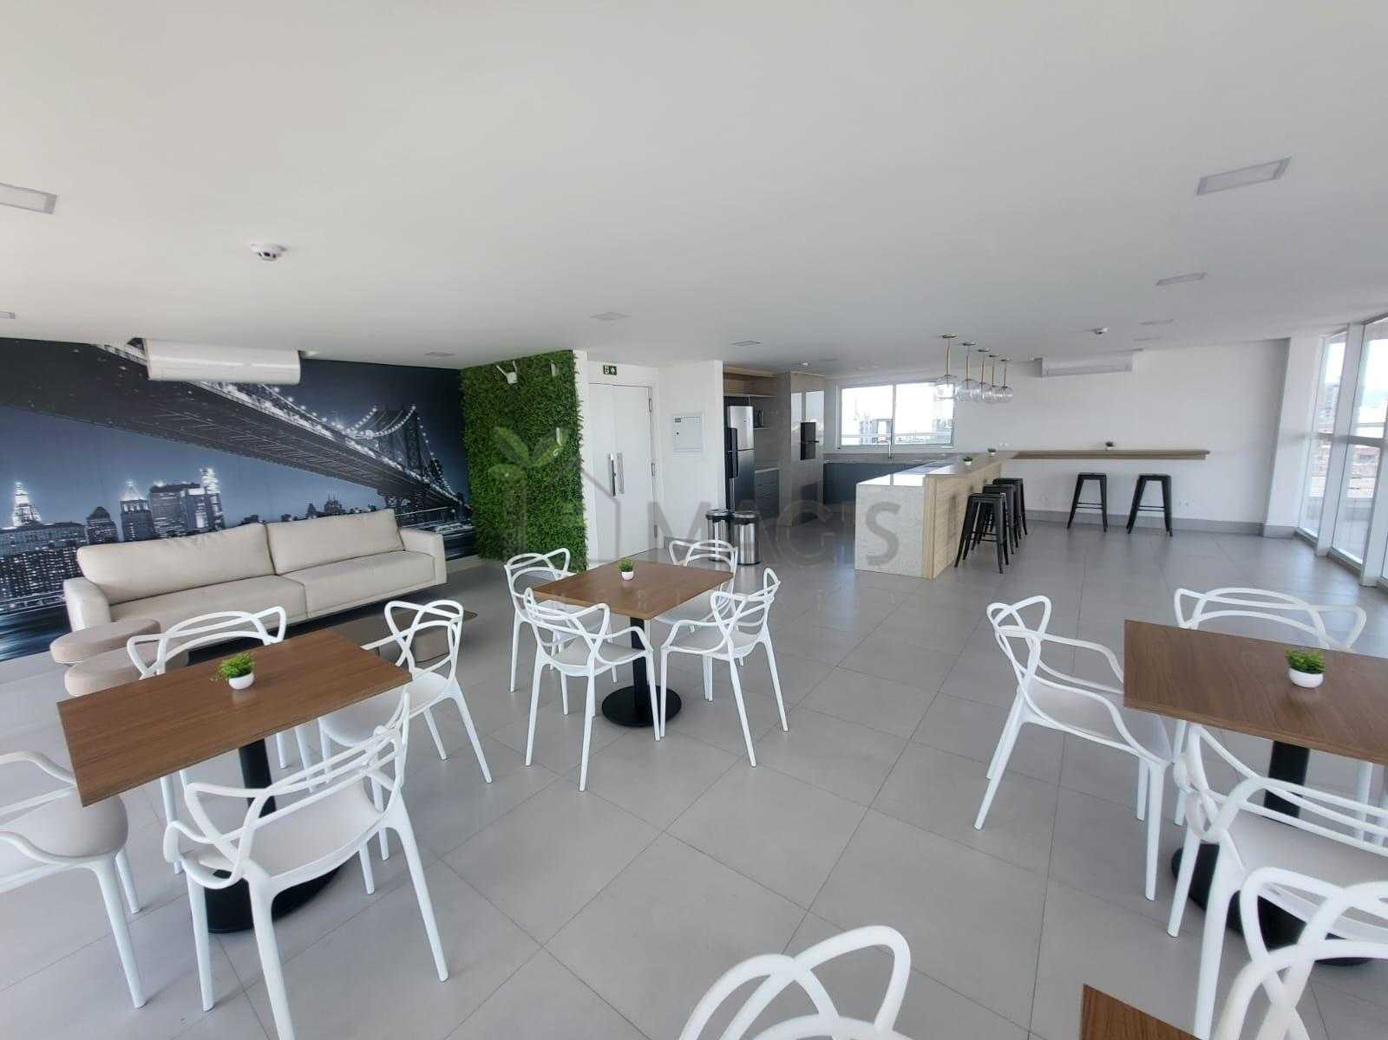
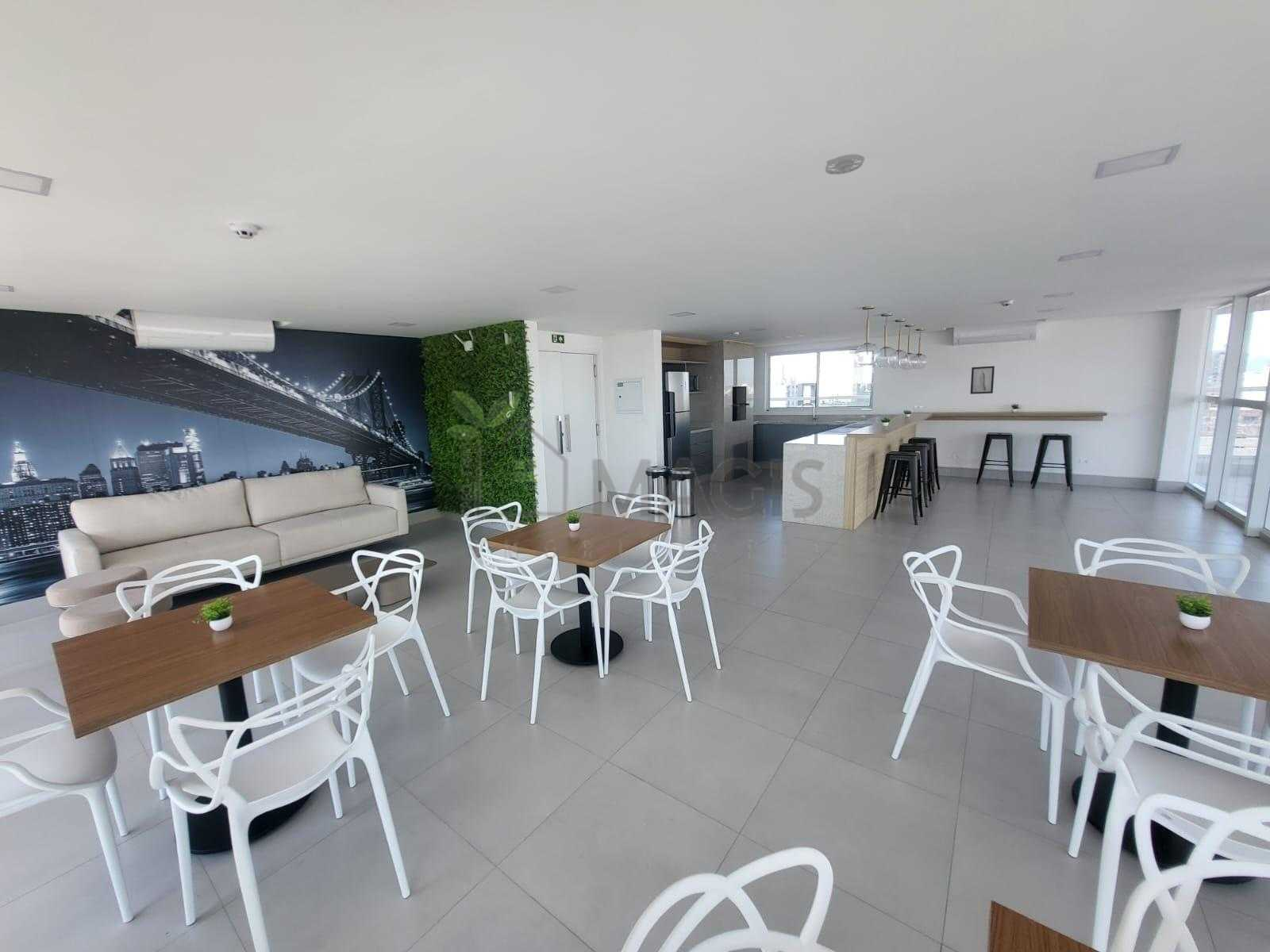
+ smoke detector (845, 166)
+ wall art (982, 380)
